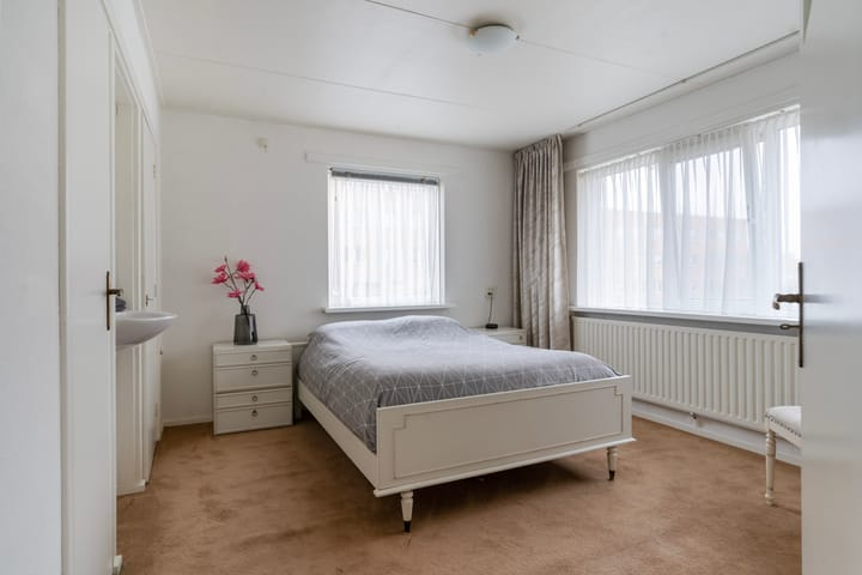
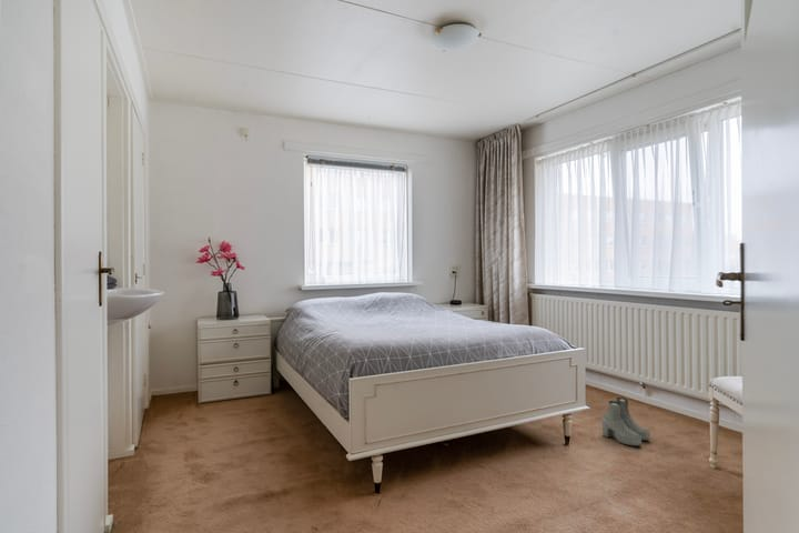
+ boots (625, 420)
